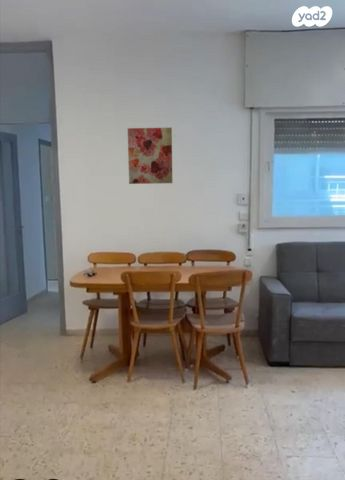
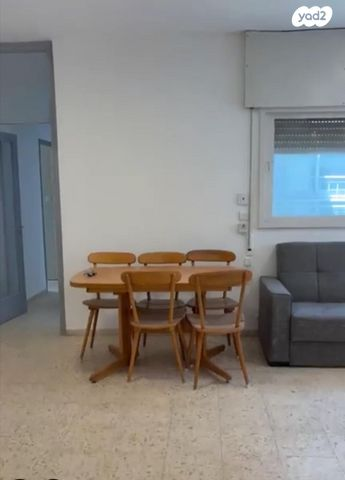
- wall art (150, 156)
